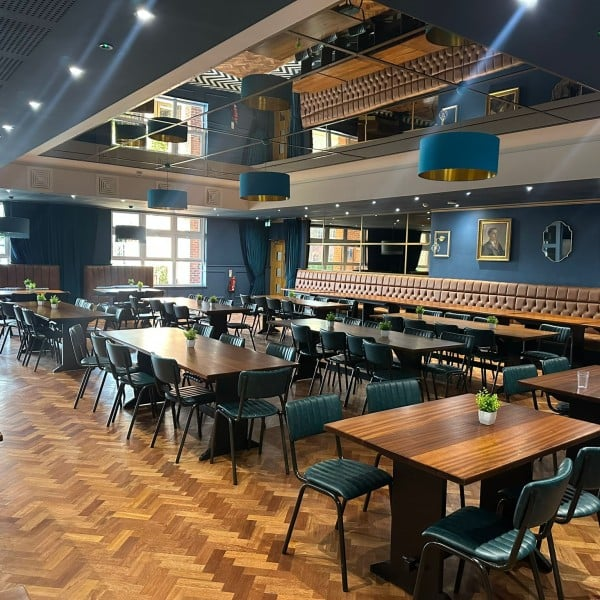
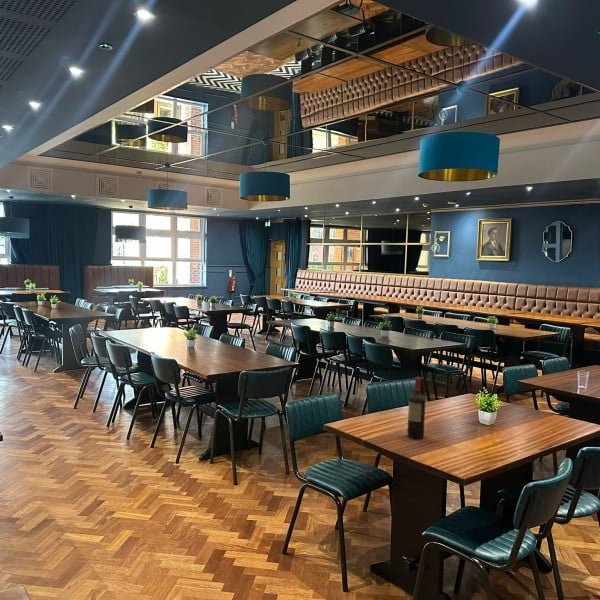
+ wine bottle (416, 406)
